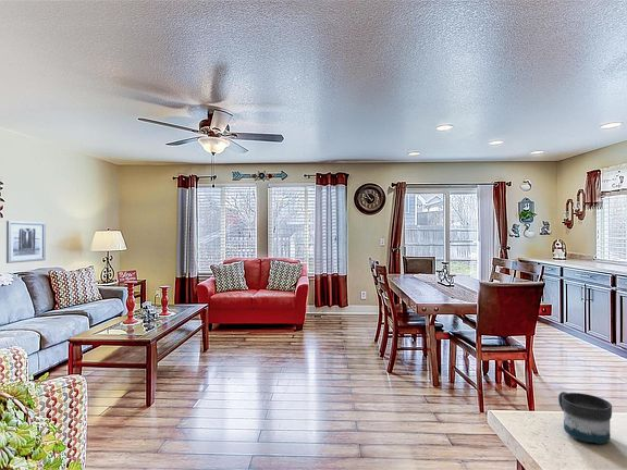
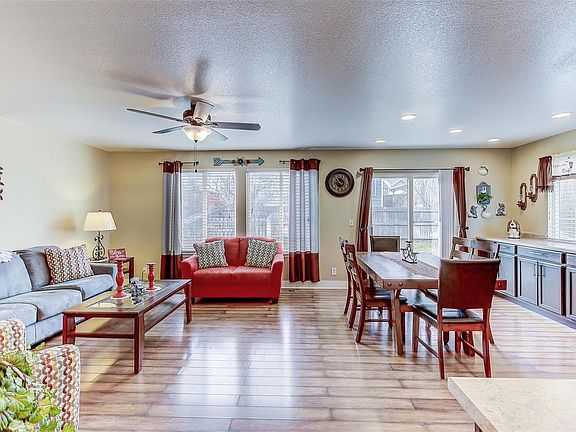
- mug (580, 416)
- wall art (26, 242)
